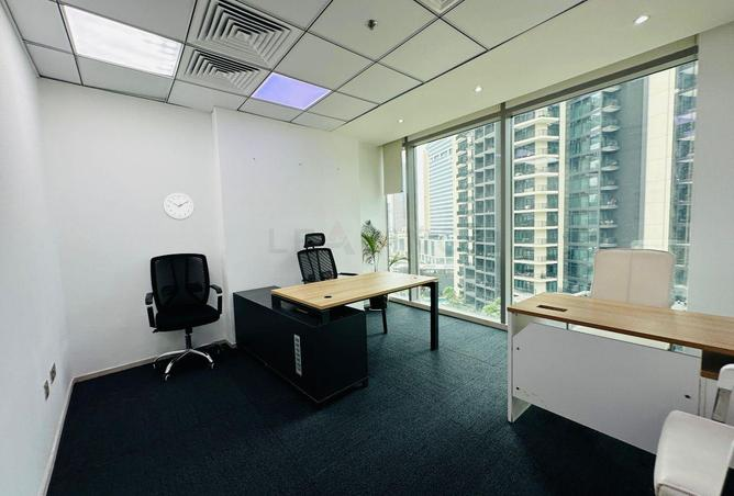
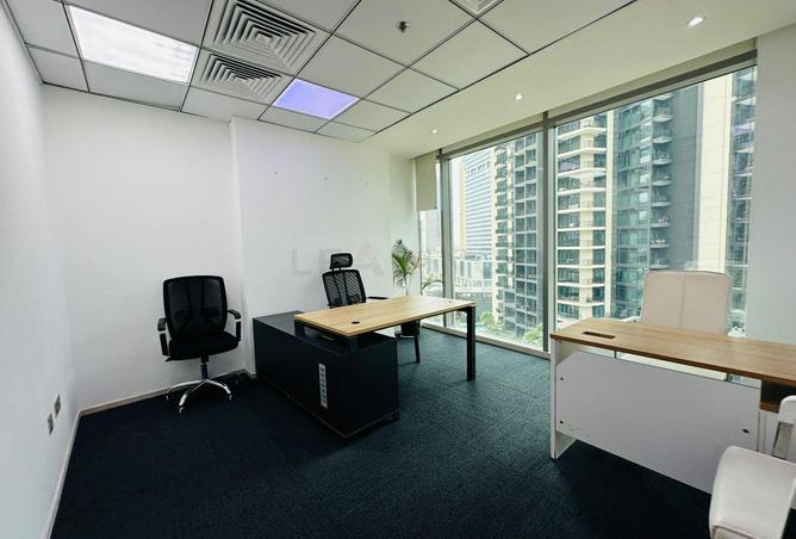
- wall clock (178, 206)
